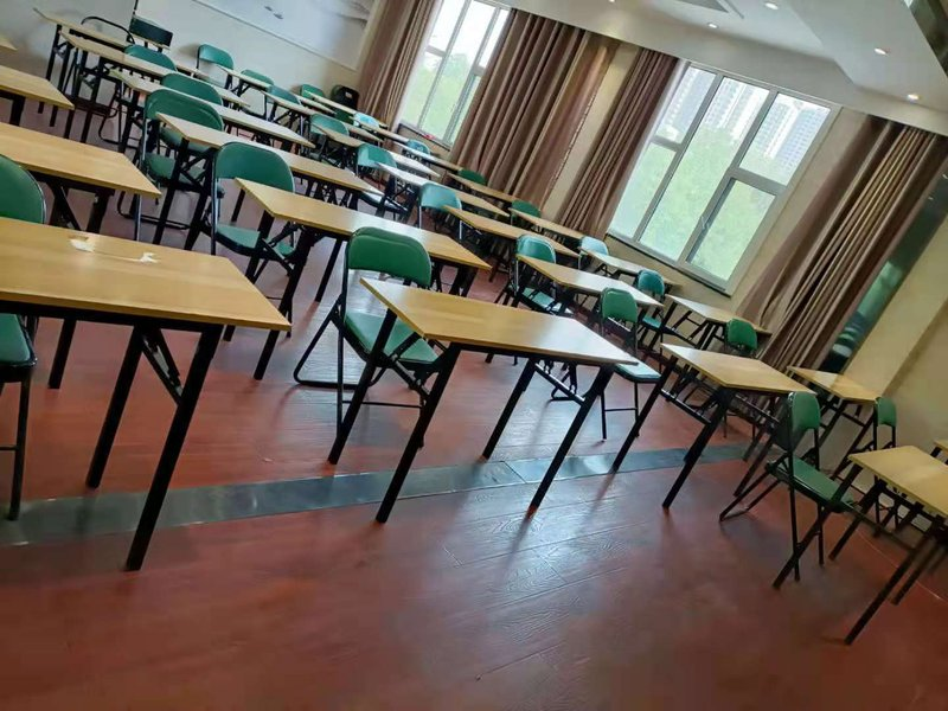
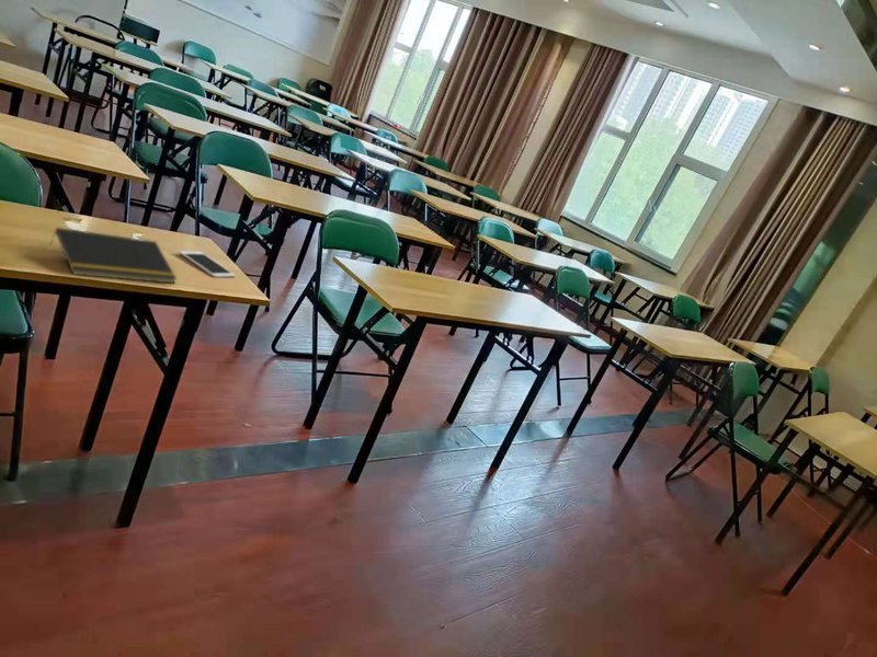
+ cell phone (206, 264)
+ notepad (117, 256)
